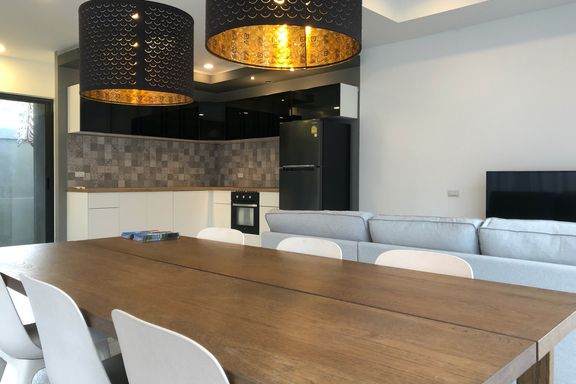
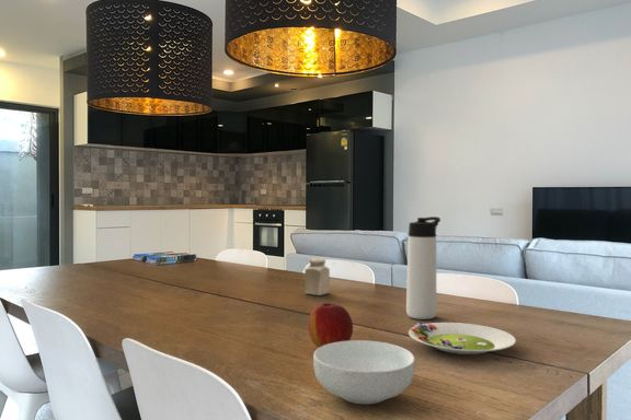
+ cereal bowl (363, 374)
+ thermos bottle (424, 266)
+ salt shaker (317, 276)
+ salad plate (460, 338)
+ apple (330, 326)
